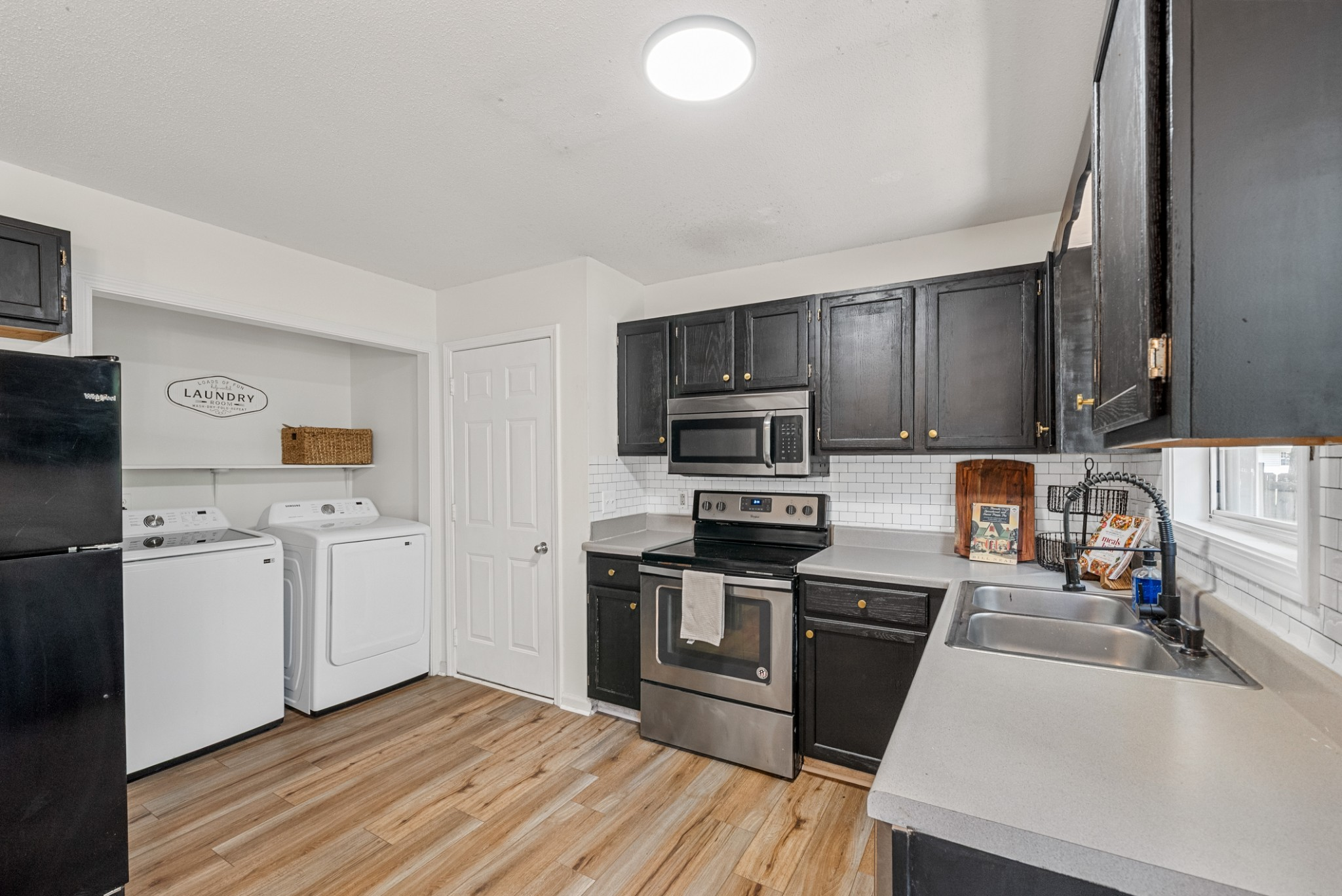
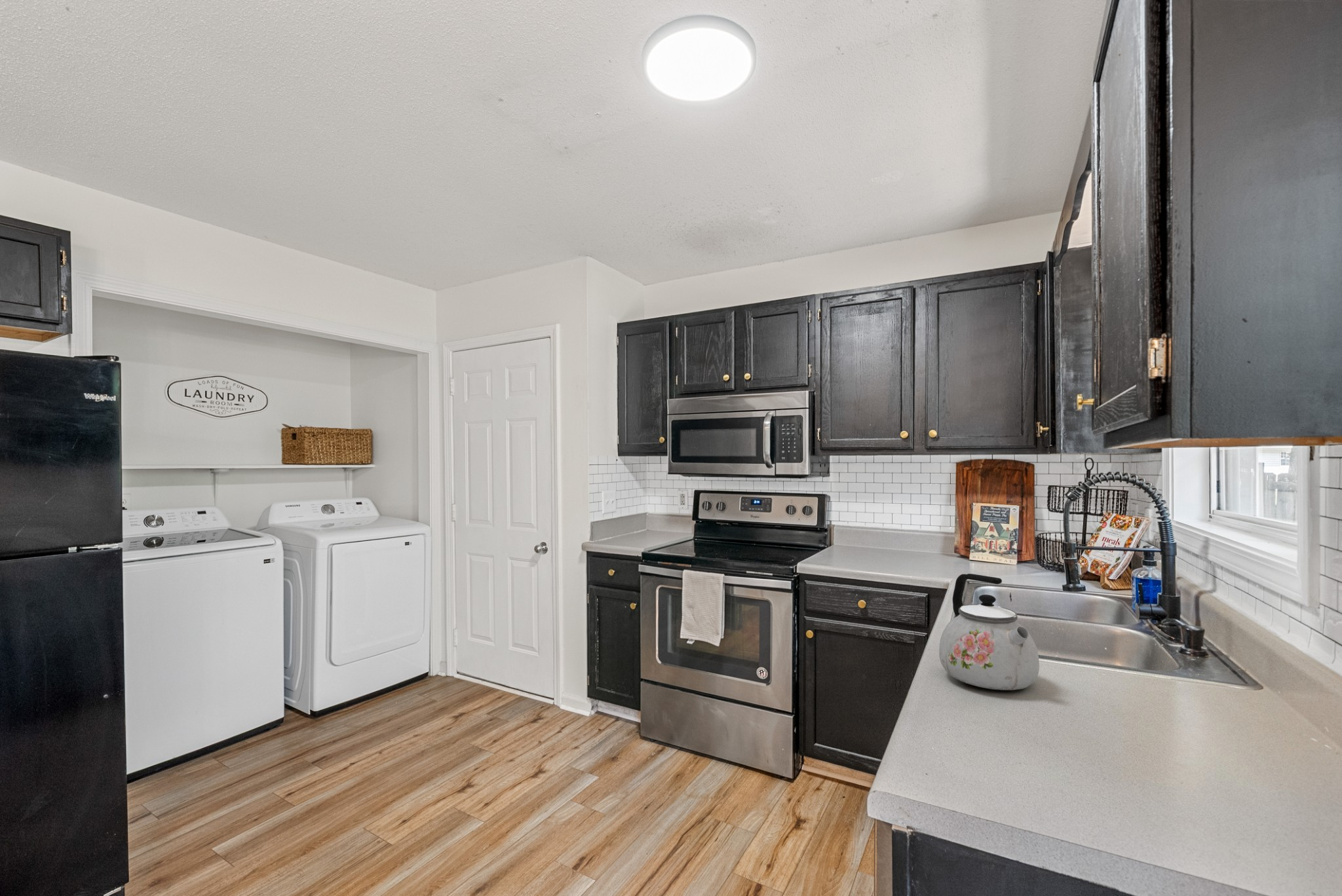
+ kettle (988, 627)
